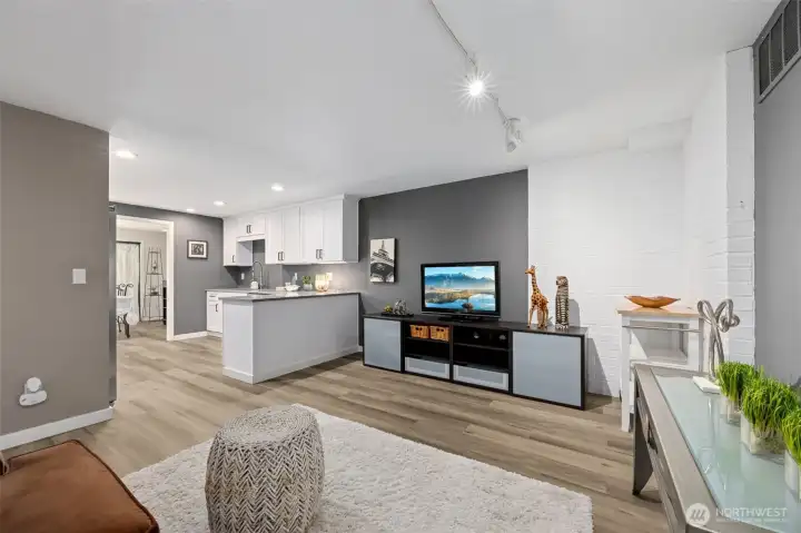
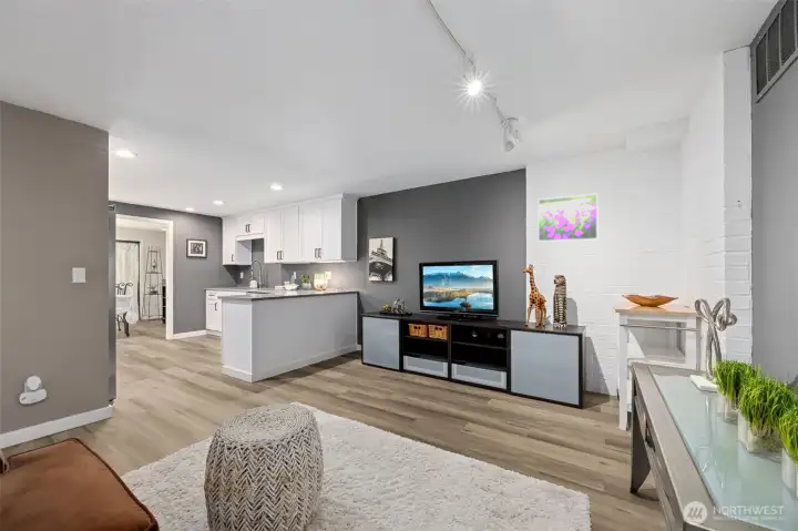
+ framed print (566, 218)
